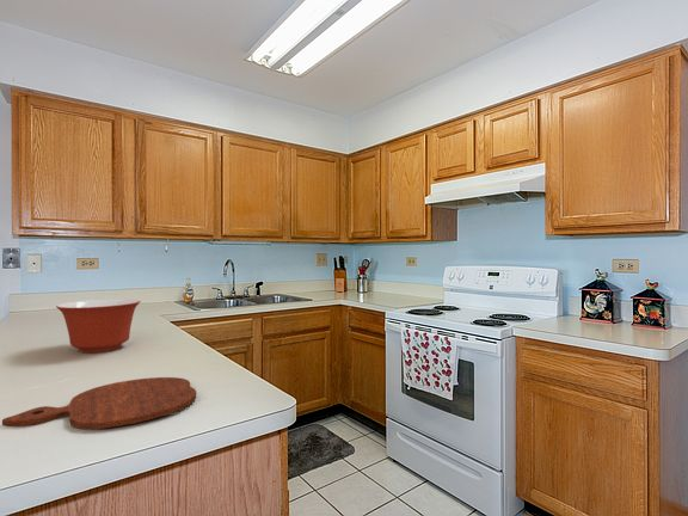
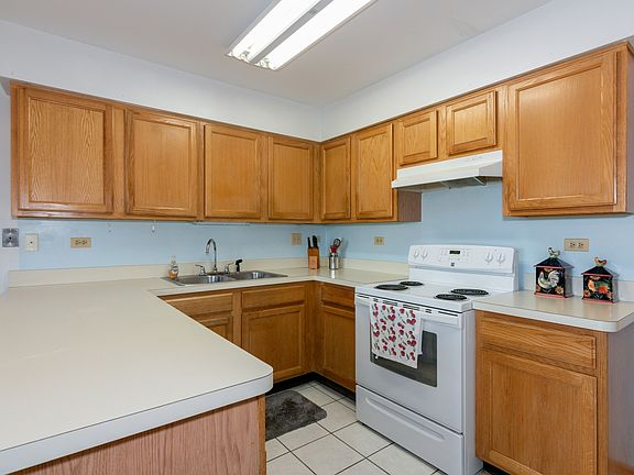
- cutting board (108, 403)
- mixing bowl (100, 325)
